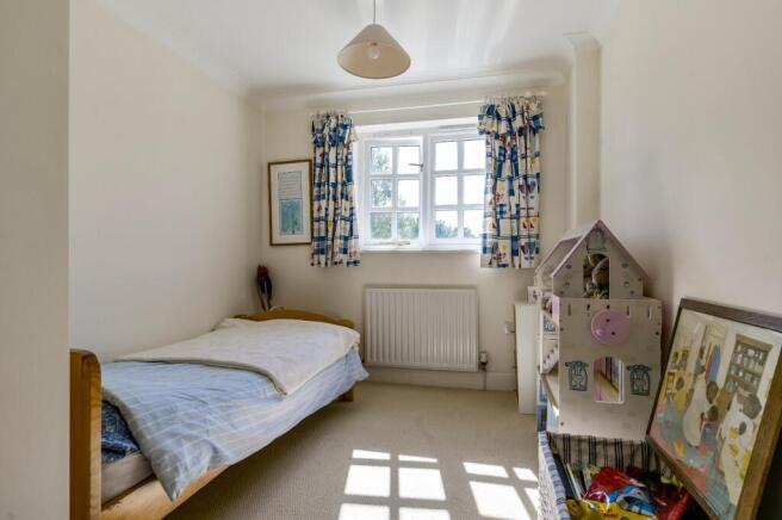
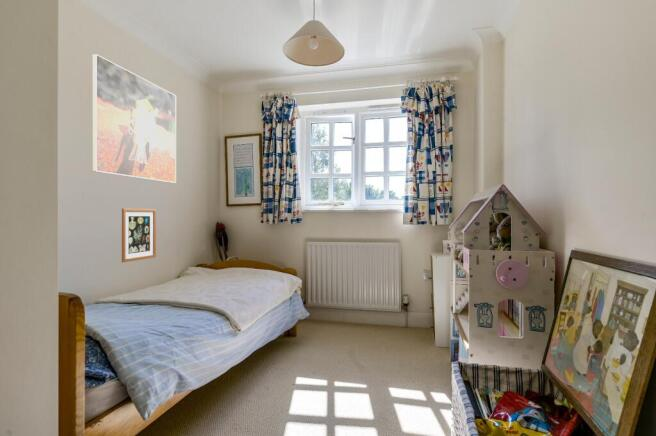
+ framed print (140, 127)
+ wall art (139, 234)
